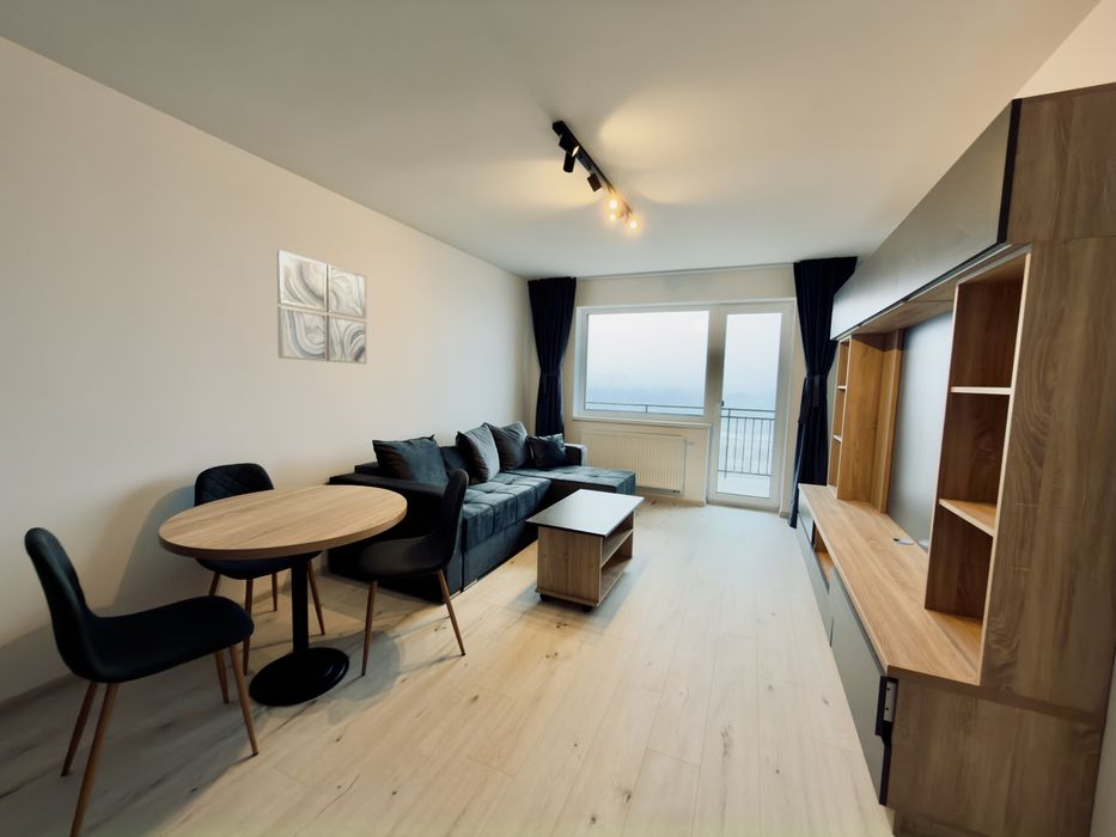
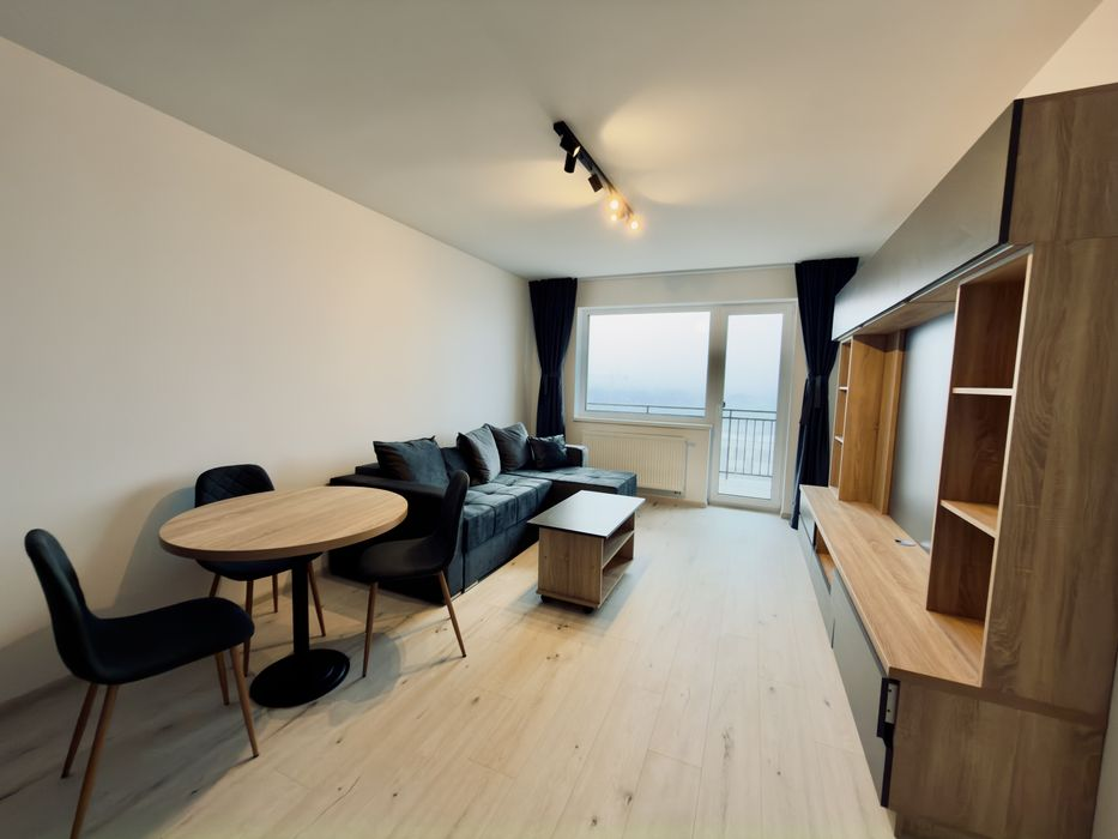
- wall art (325, 314)
